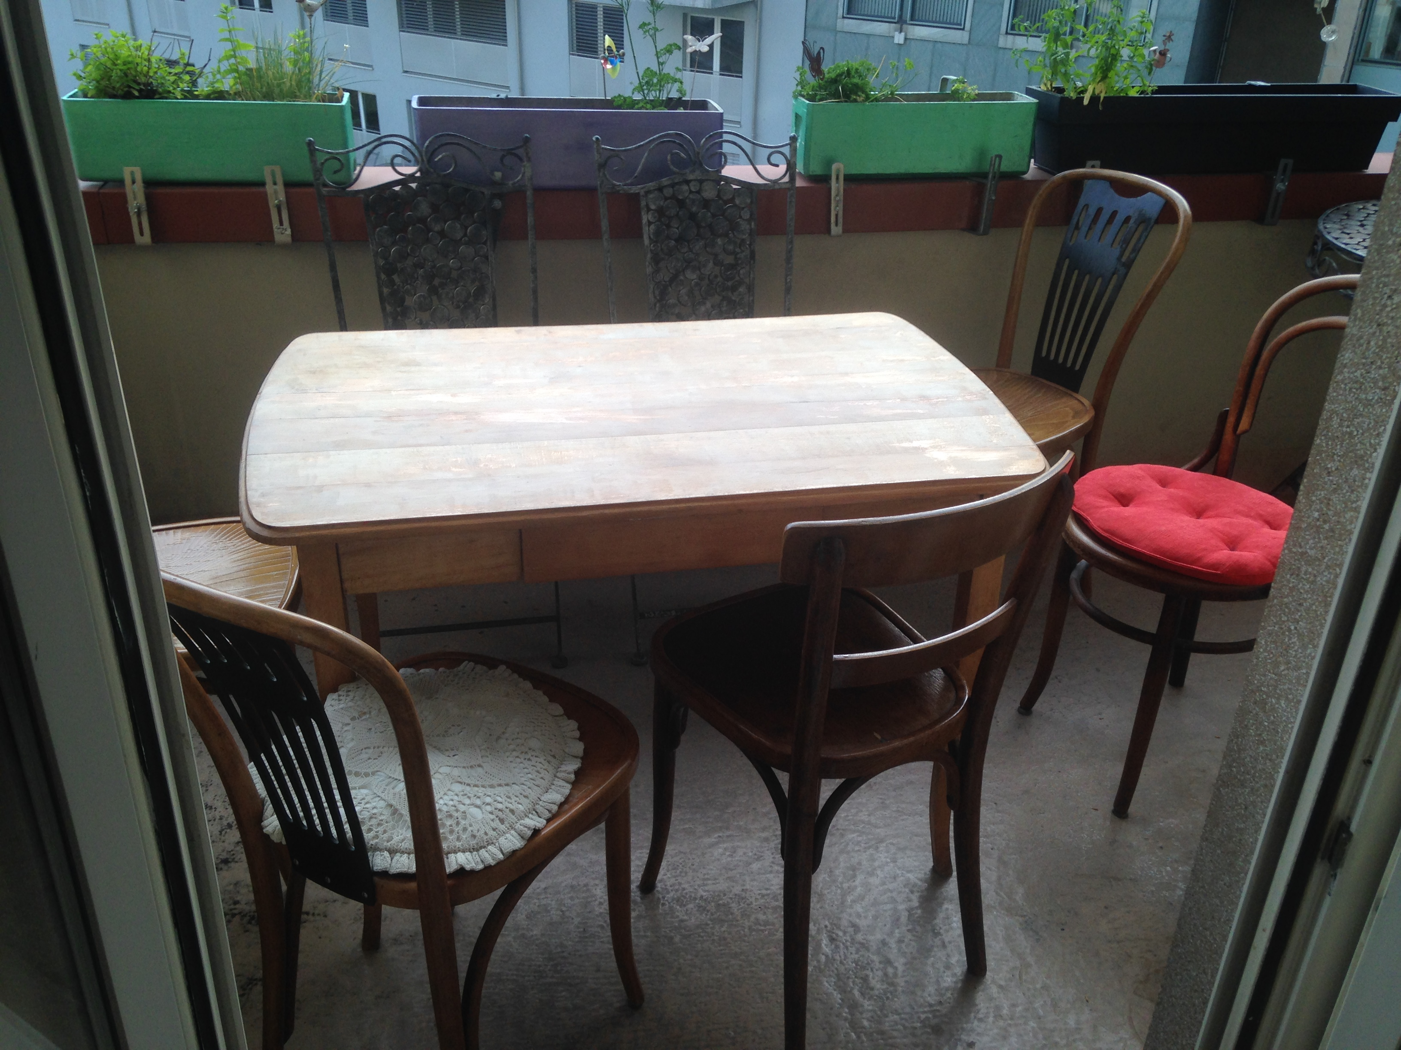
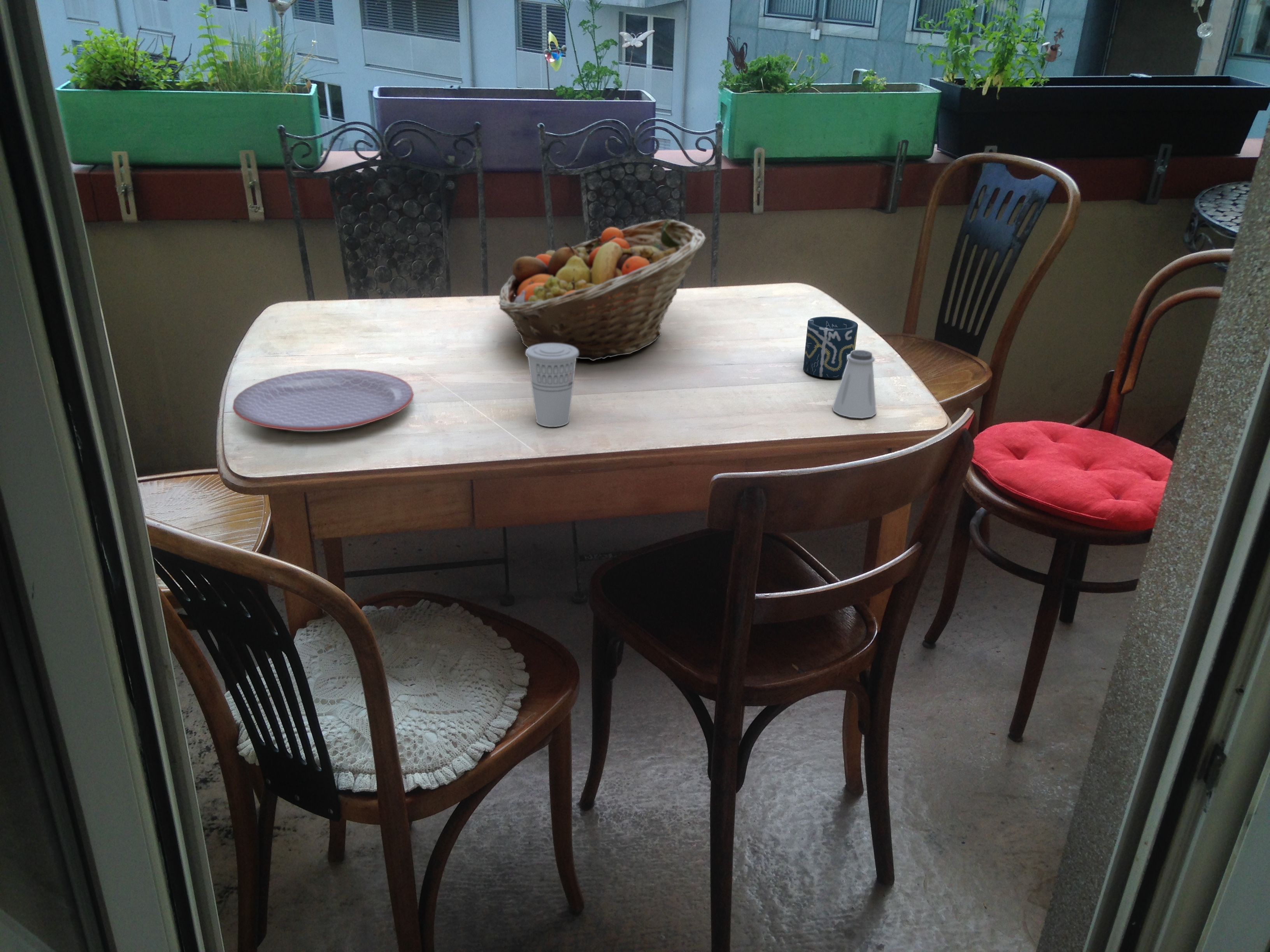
+ fruit basket (600, 282)
+ saltshaker (858, 382)
+ cup (552, 385)
+ cup (826, 345)
+ plate (326, 402)
